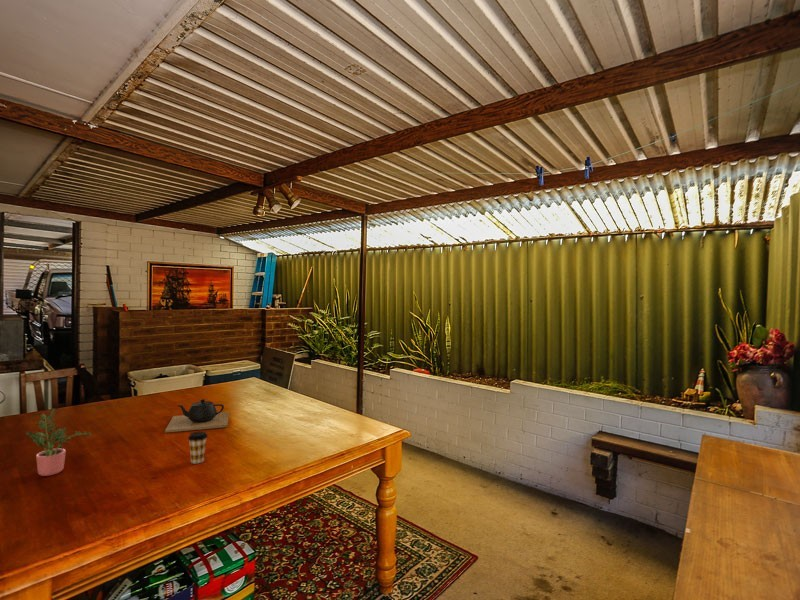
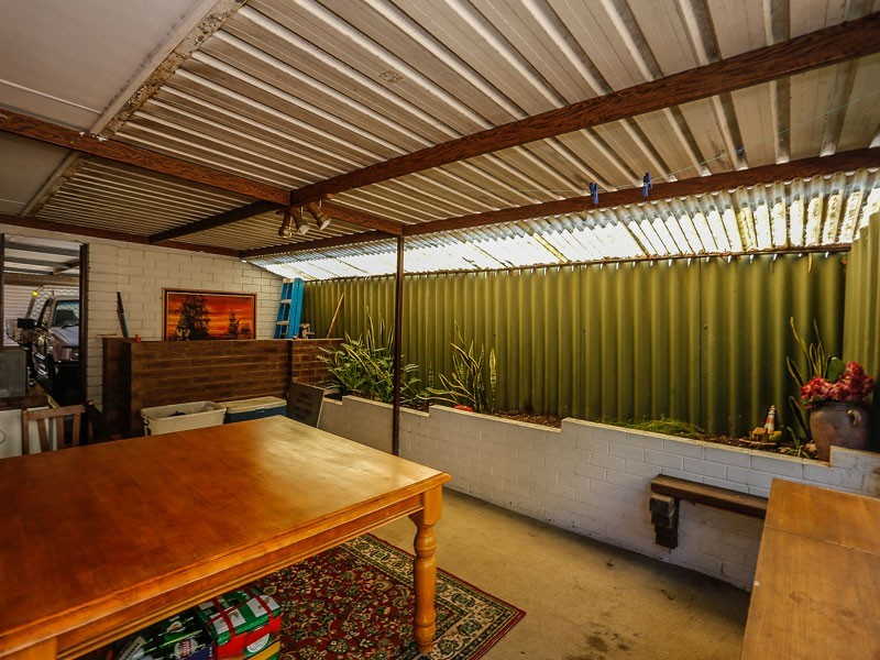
- potted plant (61, 442)
- coffee cup (197, 447)
- teapot (199, 411)
